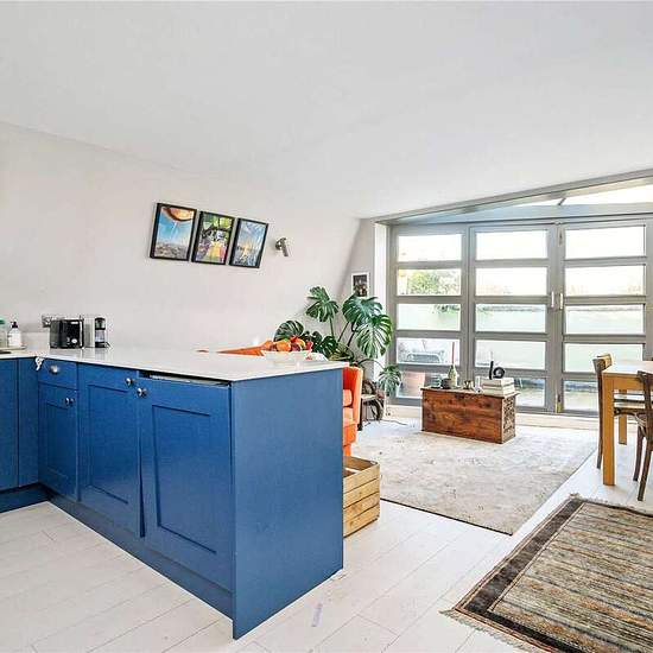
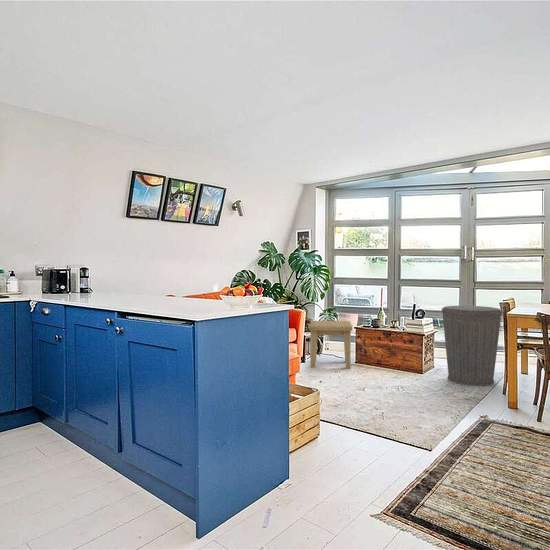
+ trash can (470, 344)
+ side table (330, 334)
